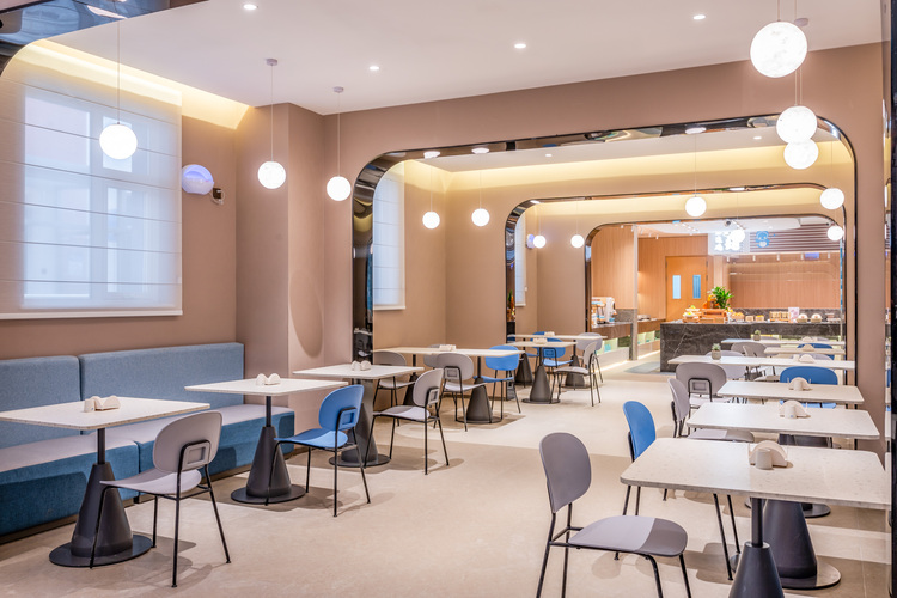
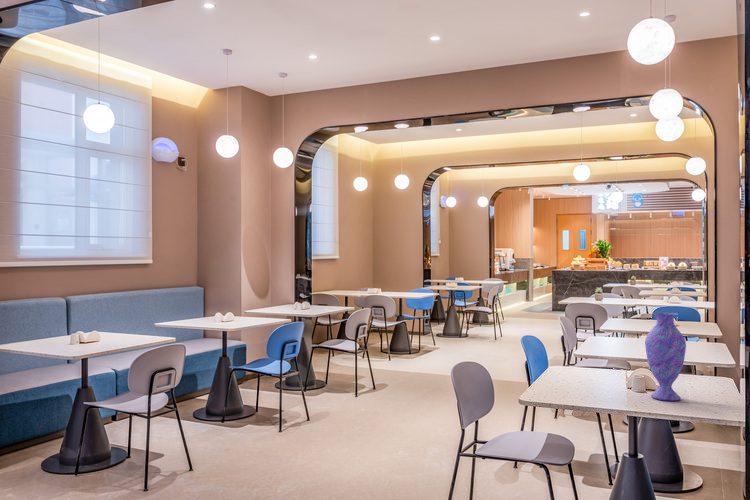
+ vase (665, 355)
